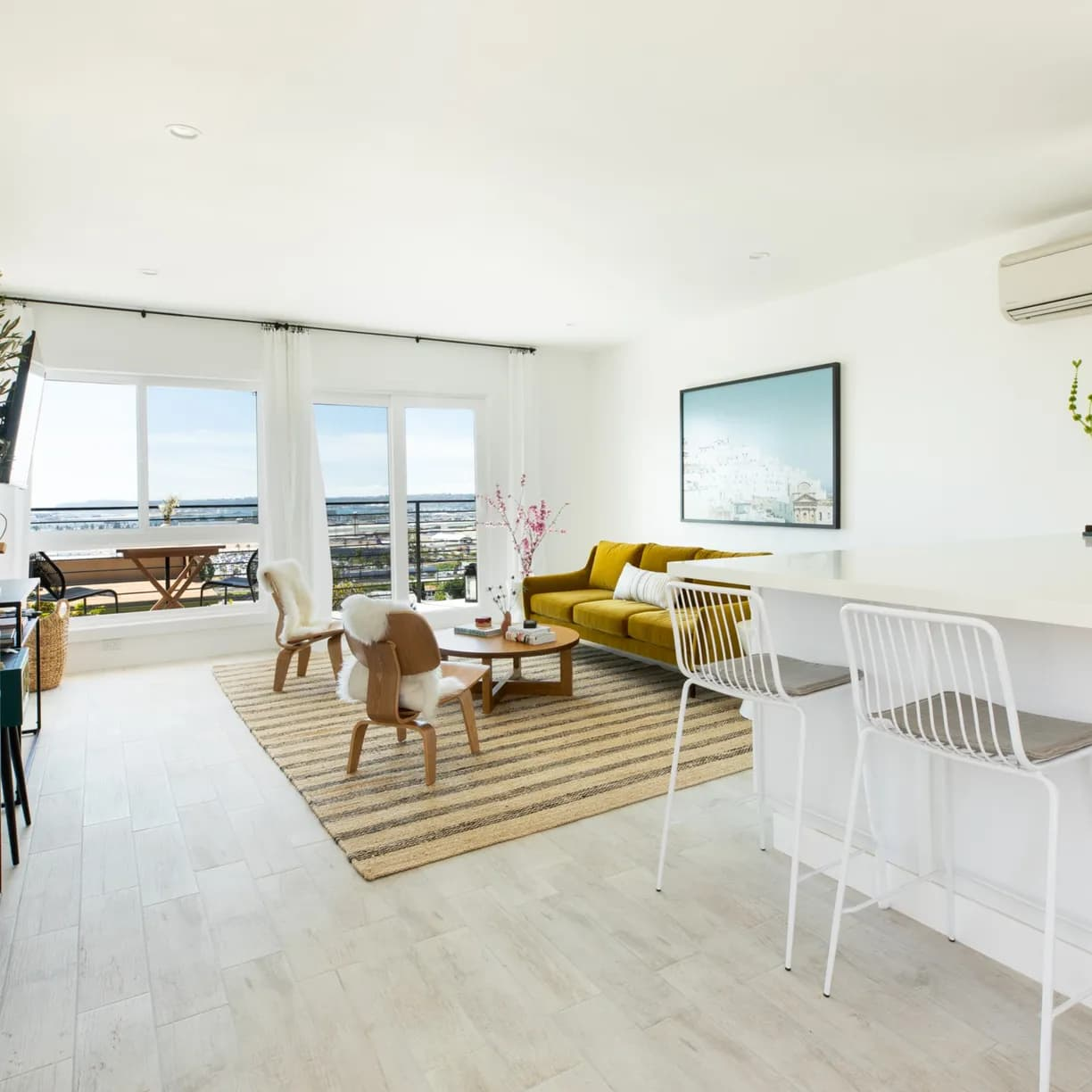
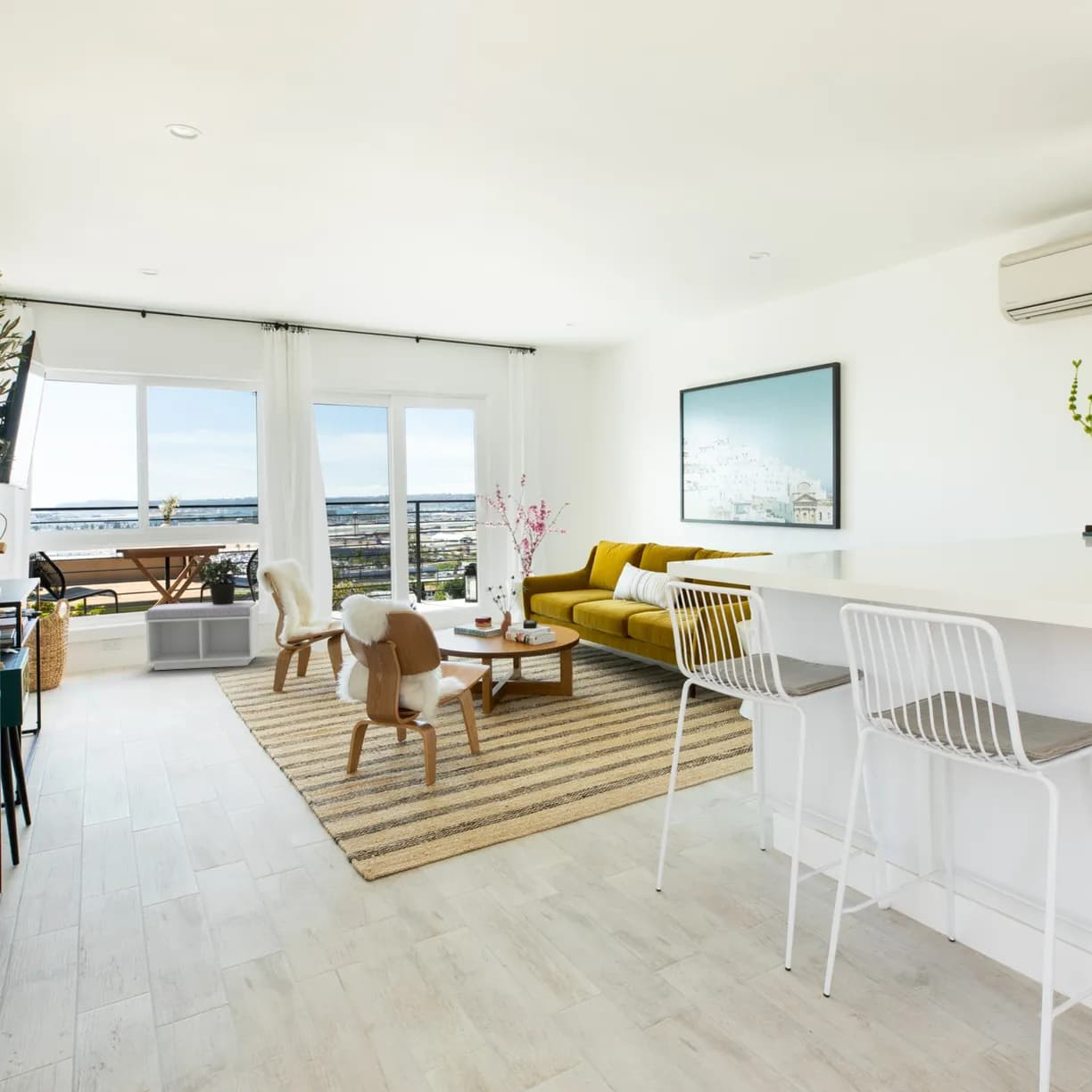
+ potted plant (224, 580)
+ bench (204, 633)
